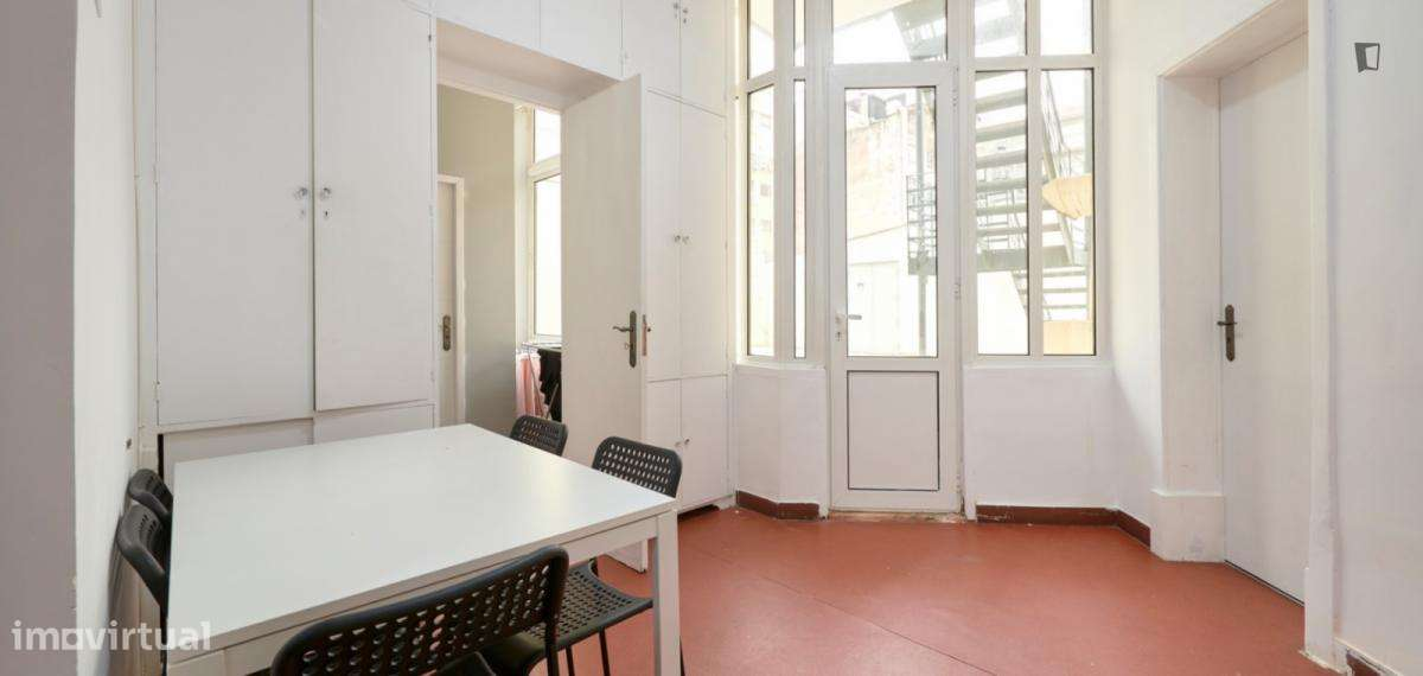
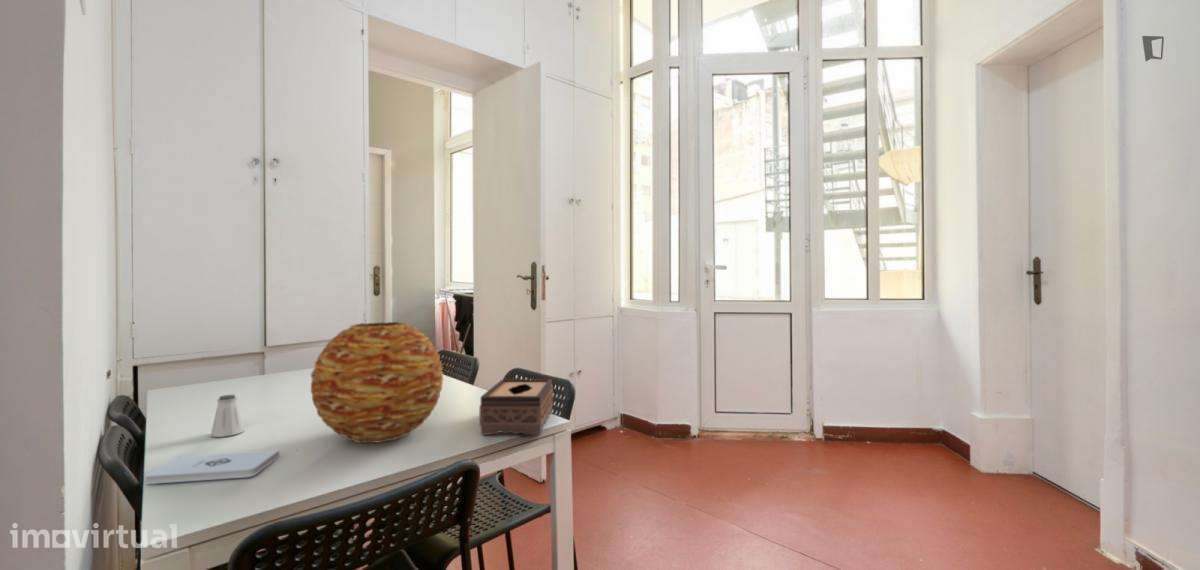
+ saltshaker (227, 414)
+ tissue box (519, 404)
+ vase (380, 380)
+ notepad (215, 465)
